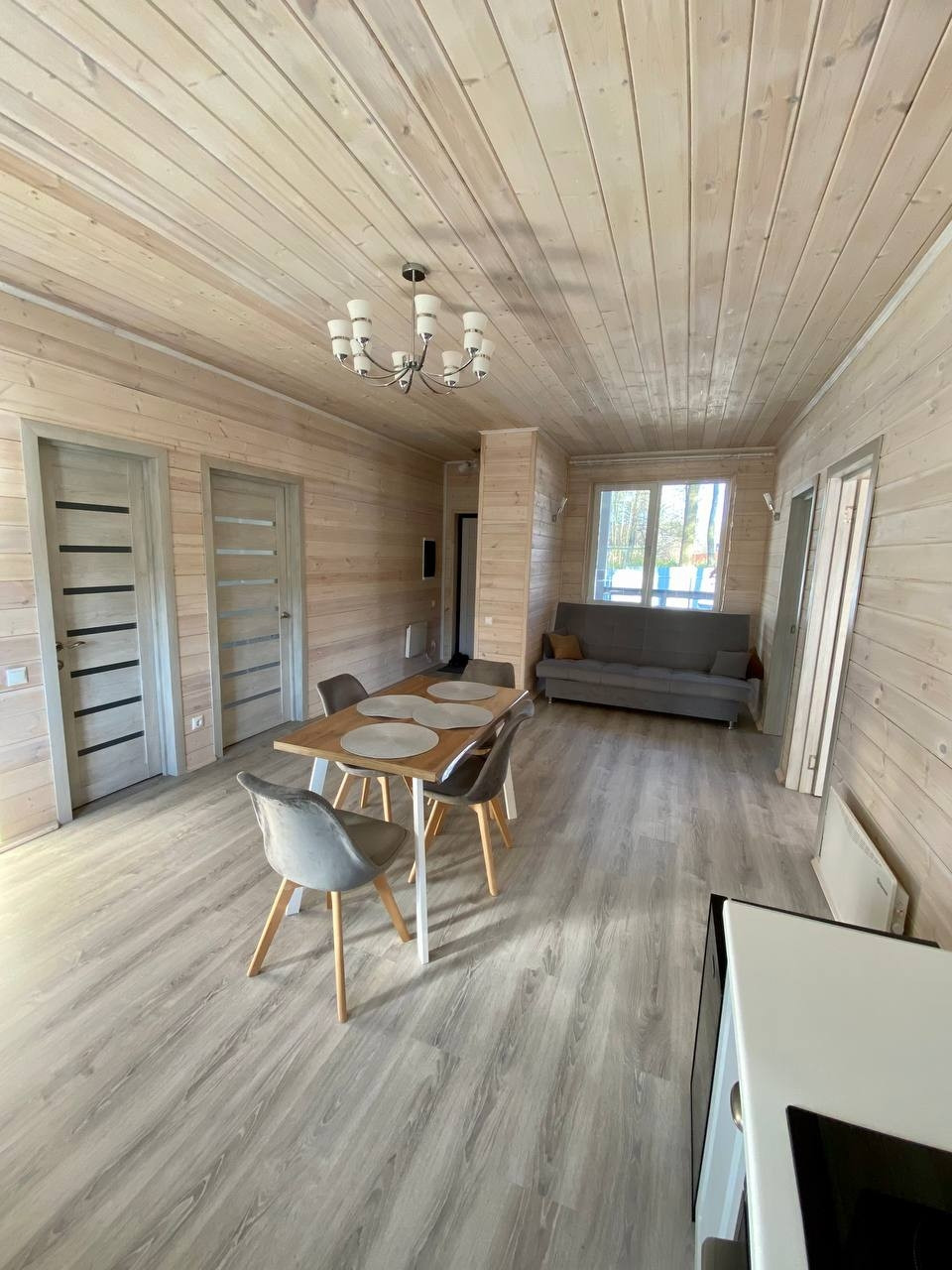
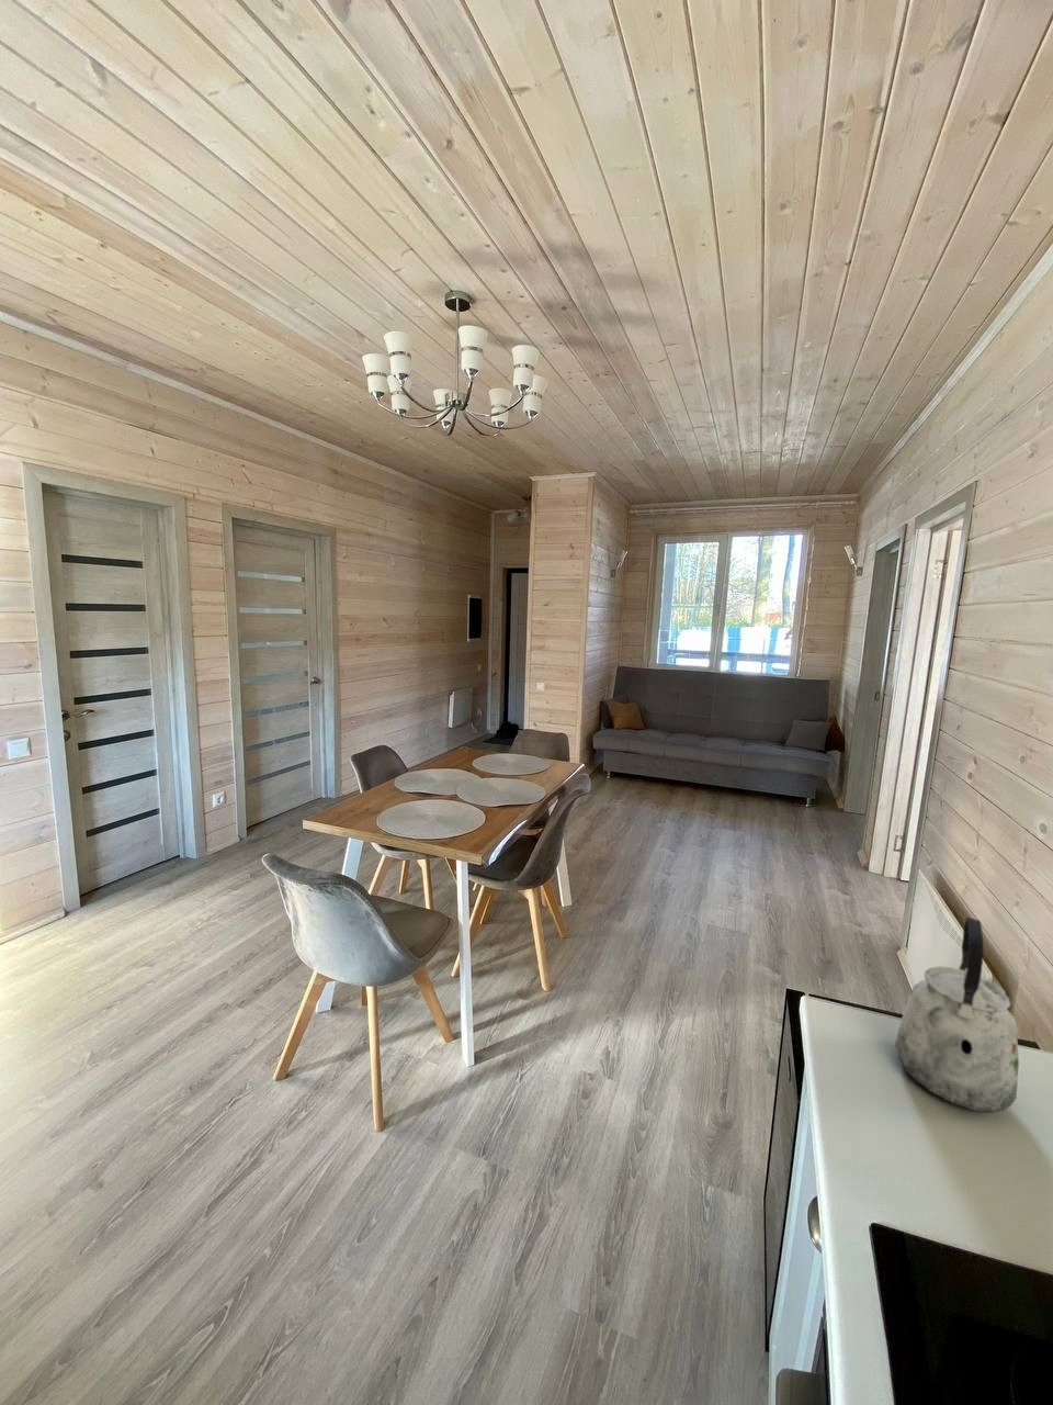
+ kettle (963, 1016)
